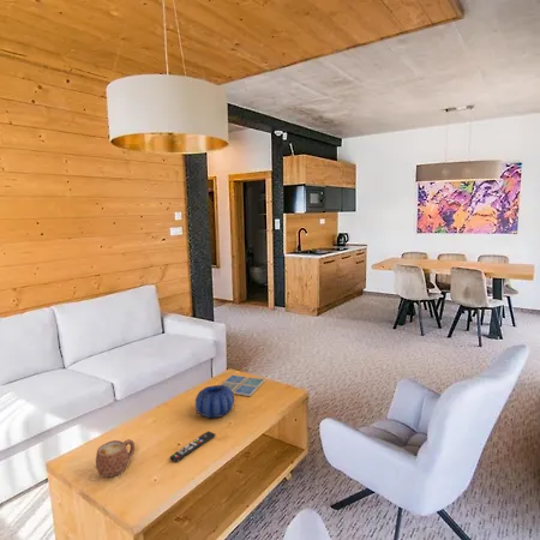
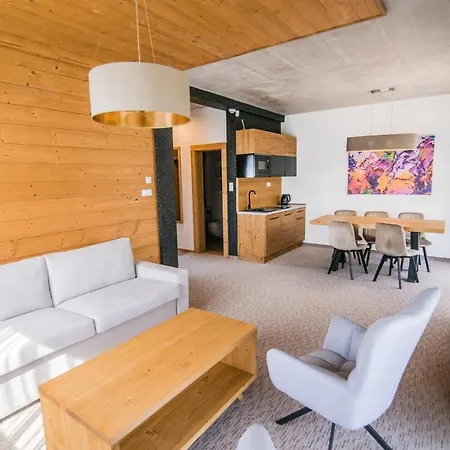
- drink coaster (240, 385)
- remote control (193, 445)
- decorative bowl (215, 400)
- mug (116, 455)
